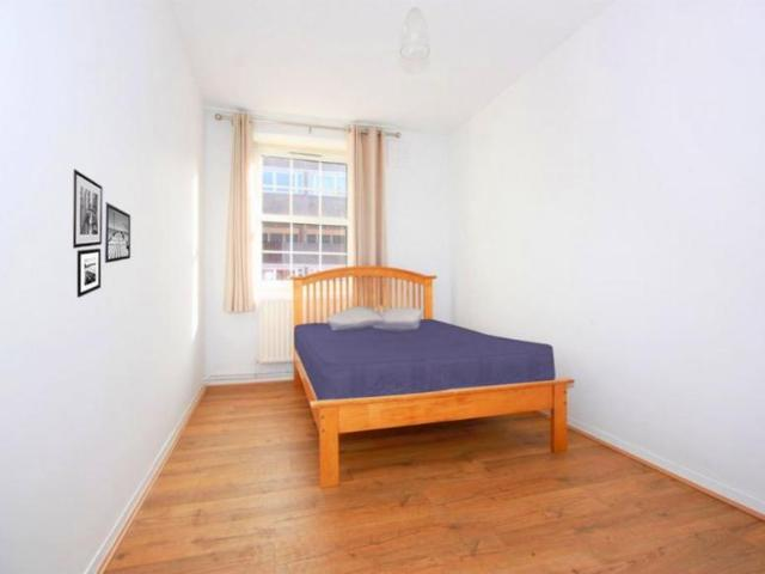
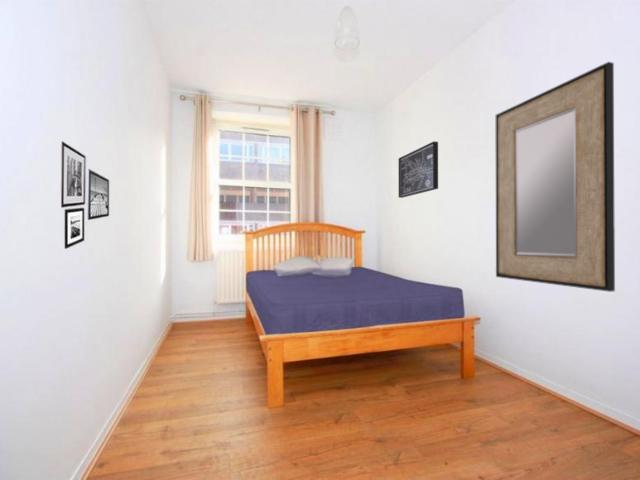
+ wall art (416, 172)
+ home mirror (544, 187)
